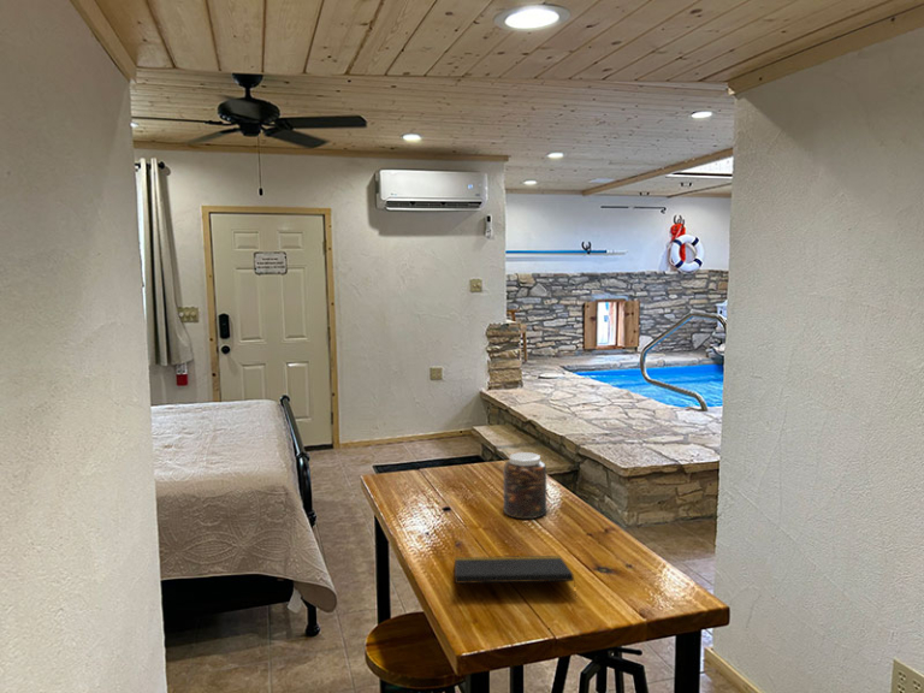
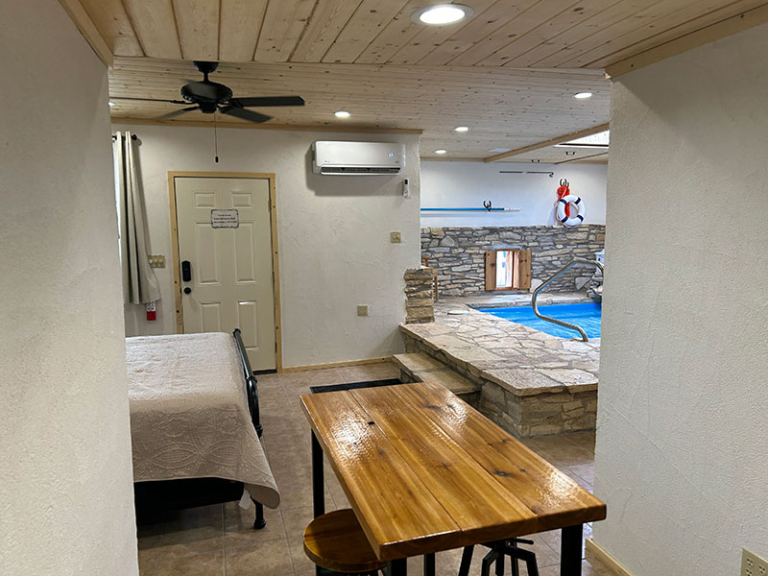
- jar (525, 484)
- notepad (510, 568)
